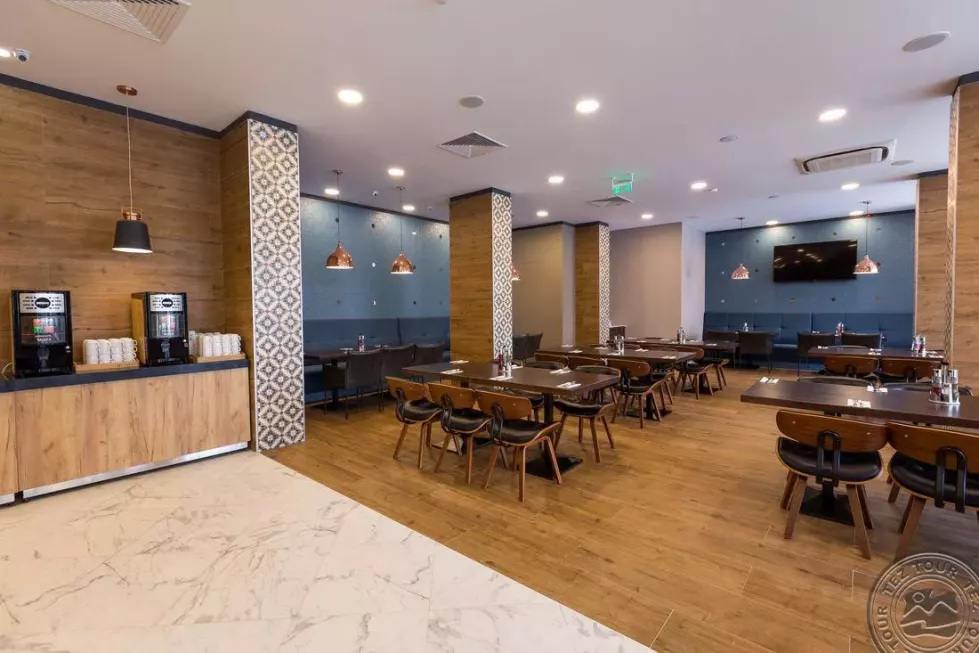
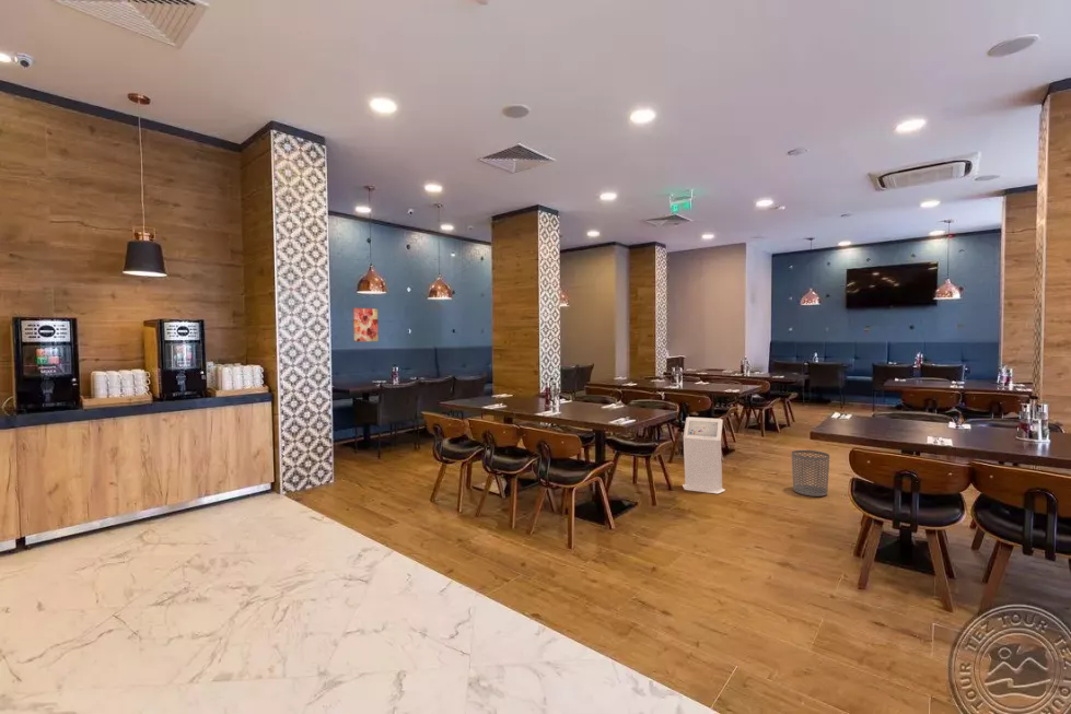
+ wall art (365, 325)
+ lectern (702, 454)
+ waste bin (810, 472)
